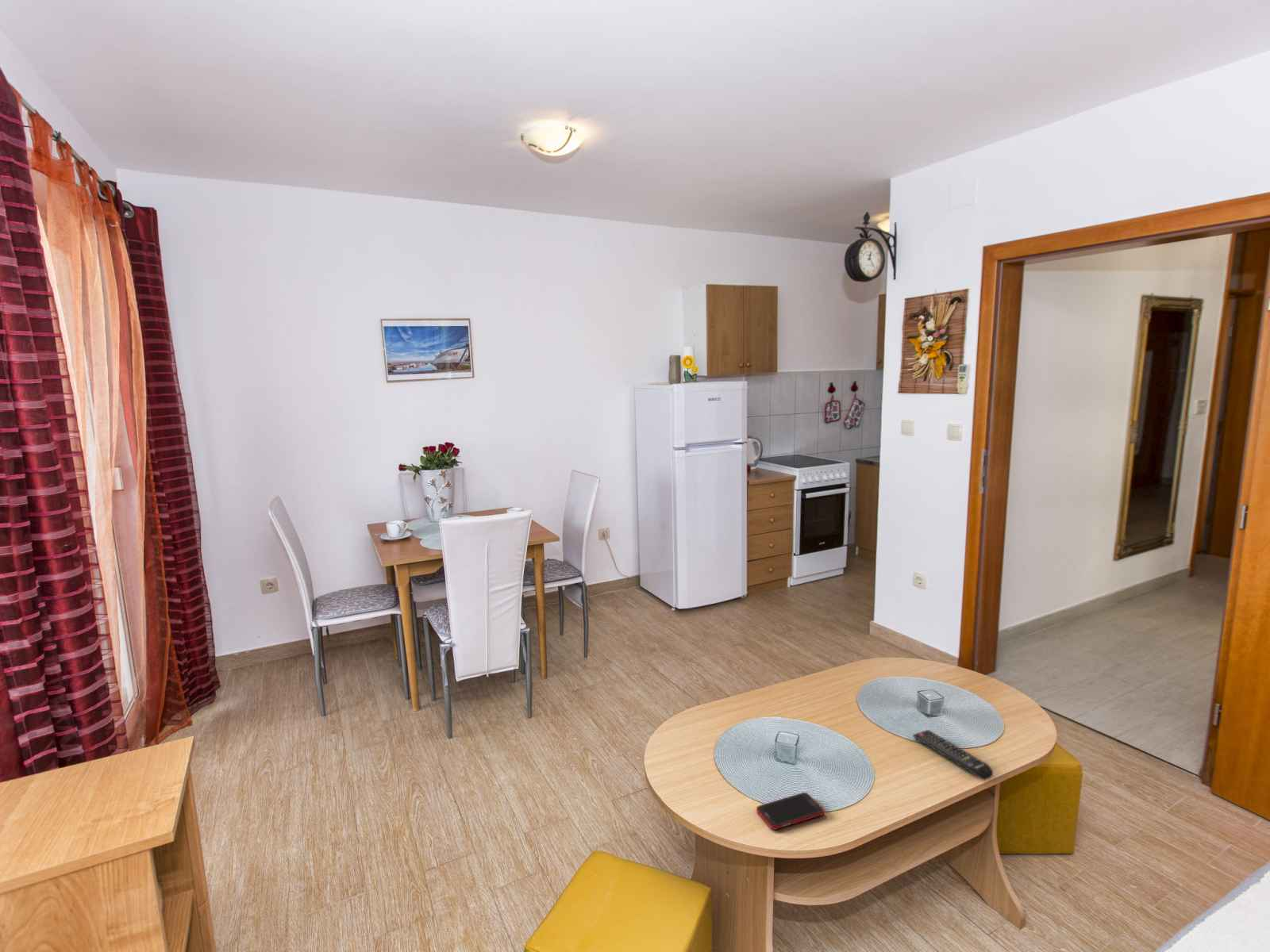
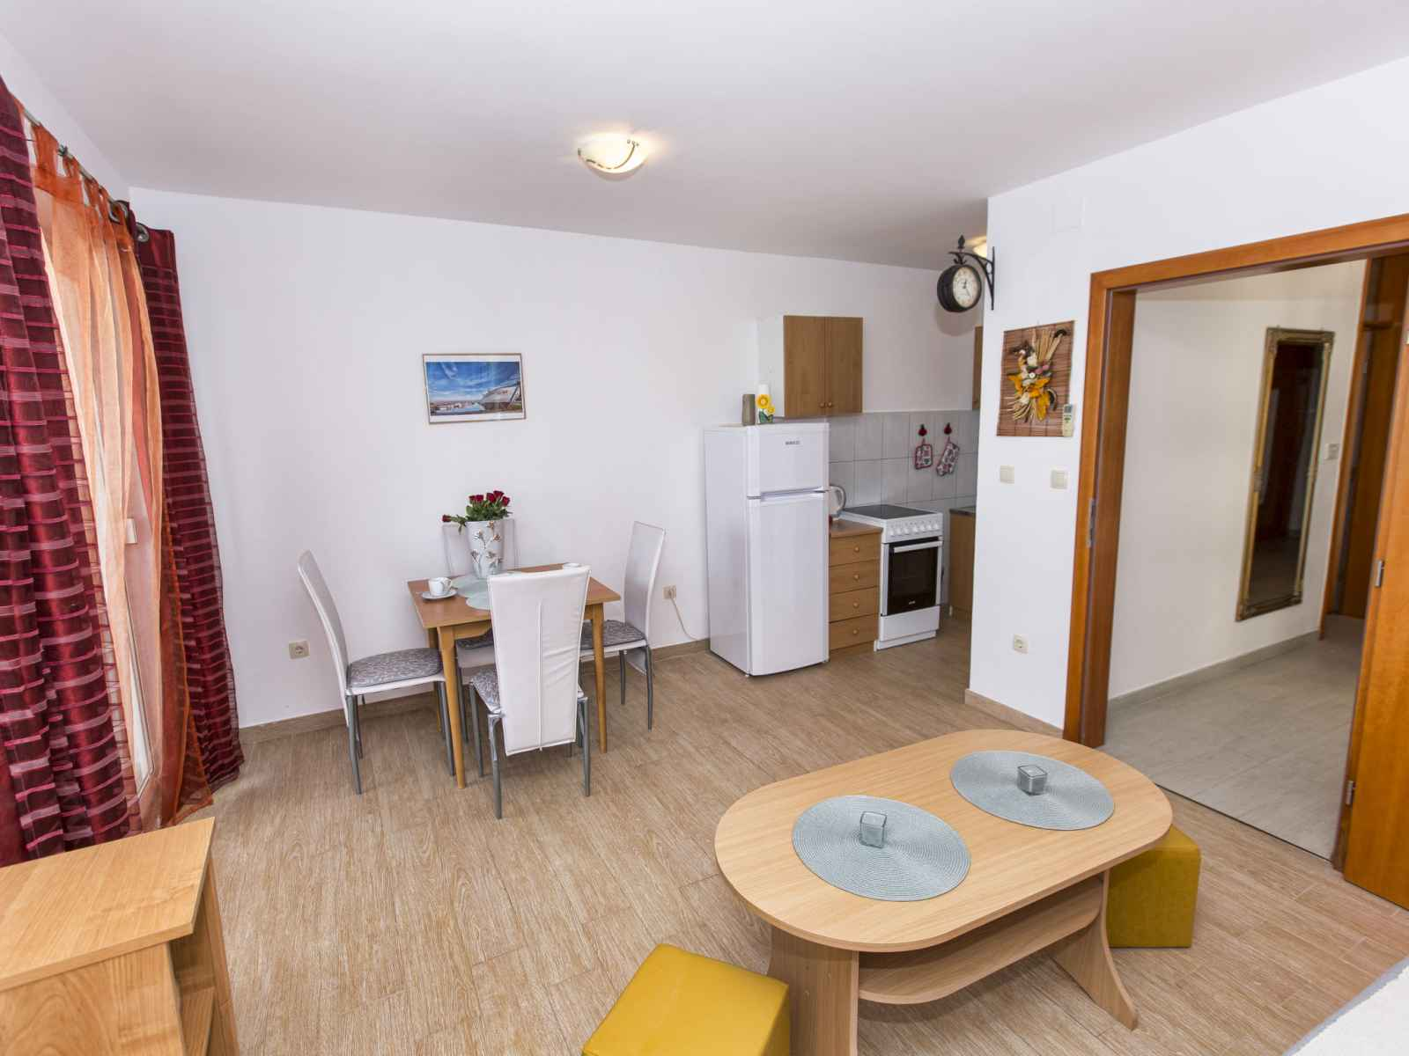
- cell phone (790, 810)
- remote control (950, 752)
